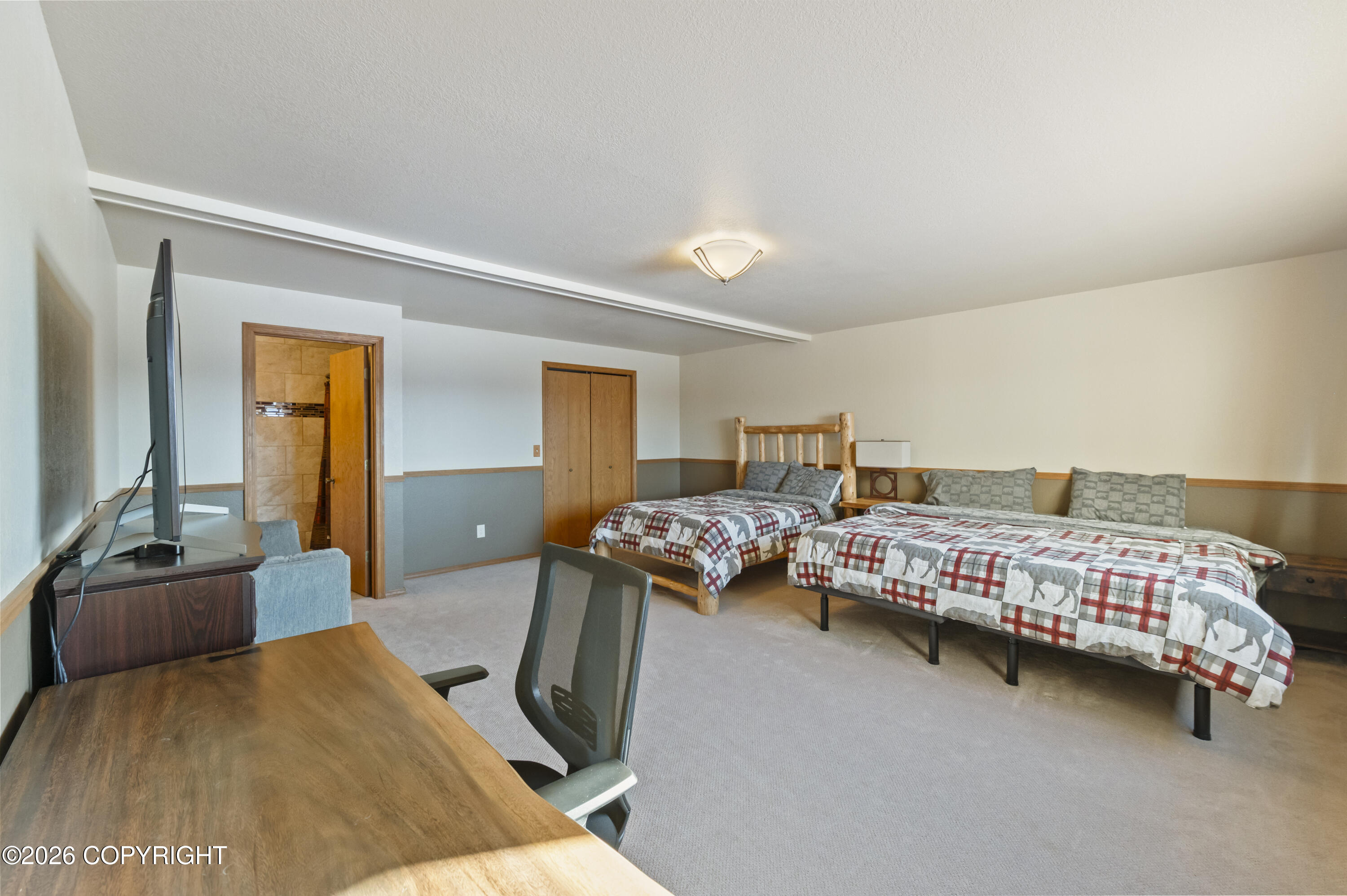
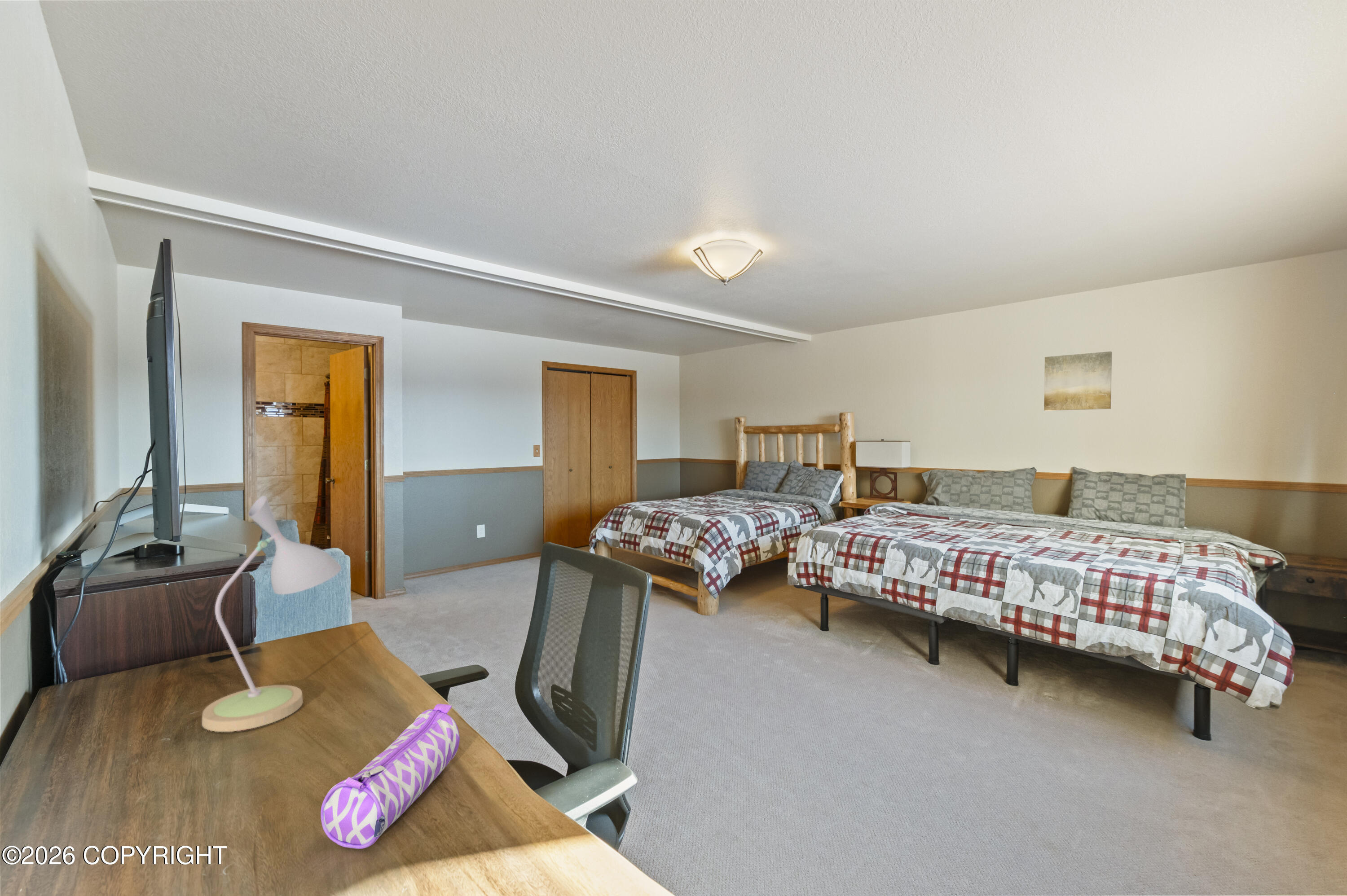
+ wall art (1077, 382)
+ desk lamp (278, 594)
+ pencil case (397, 769)
